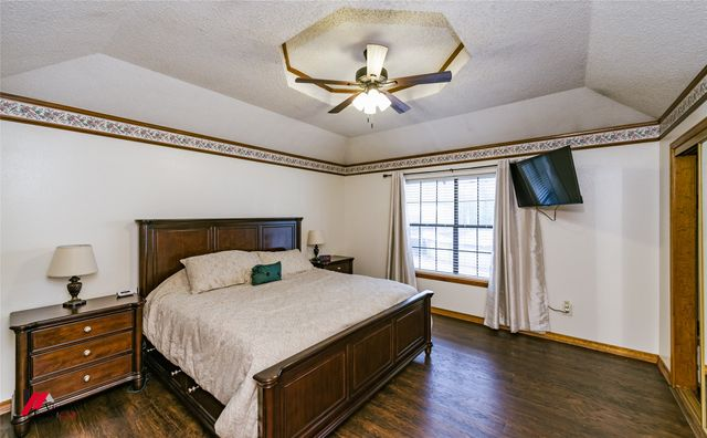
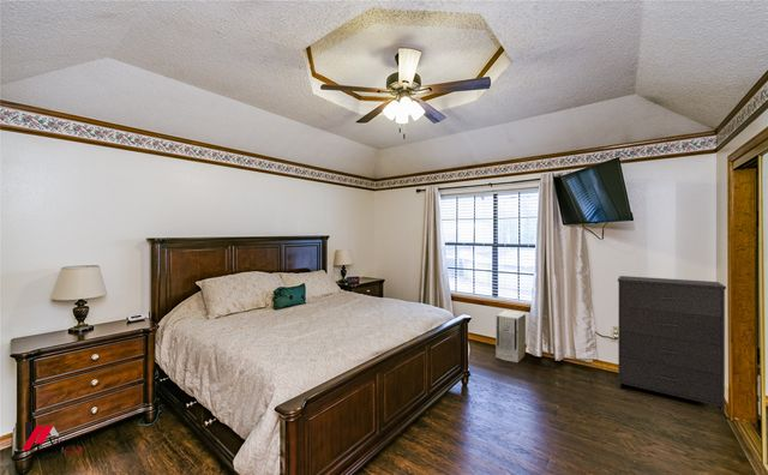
+ dresser (666, 336)
+ air purifier (510, 335)
